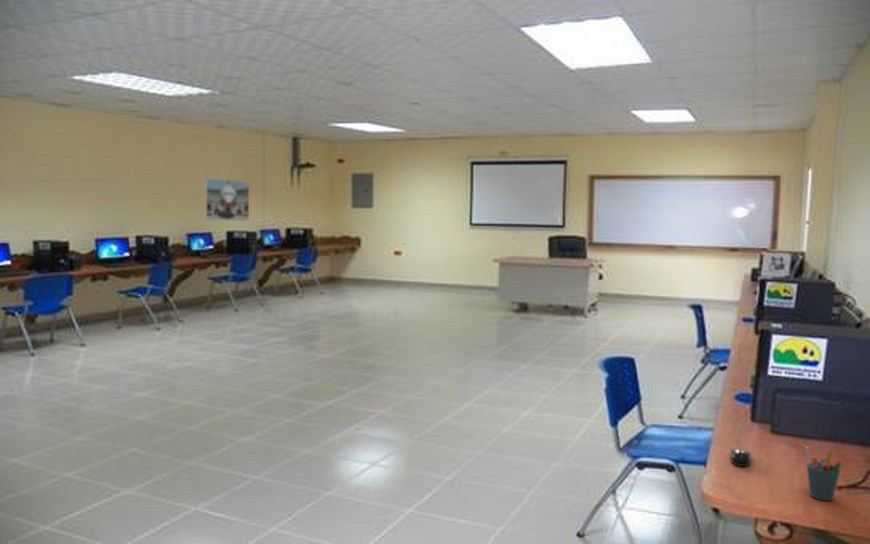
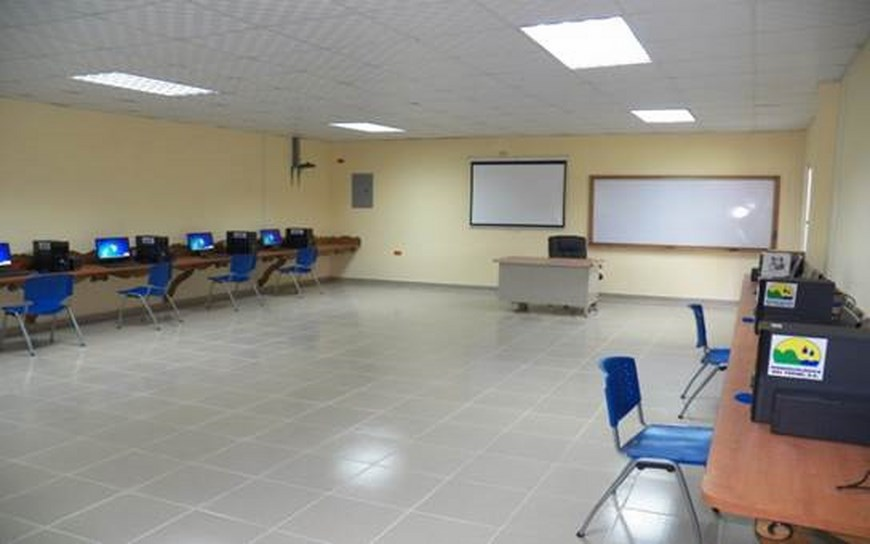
- pen holder (823, 473)
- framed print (227, 200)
- computer mouse (740, 454)
